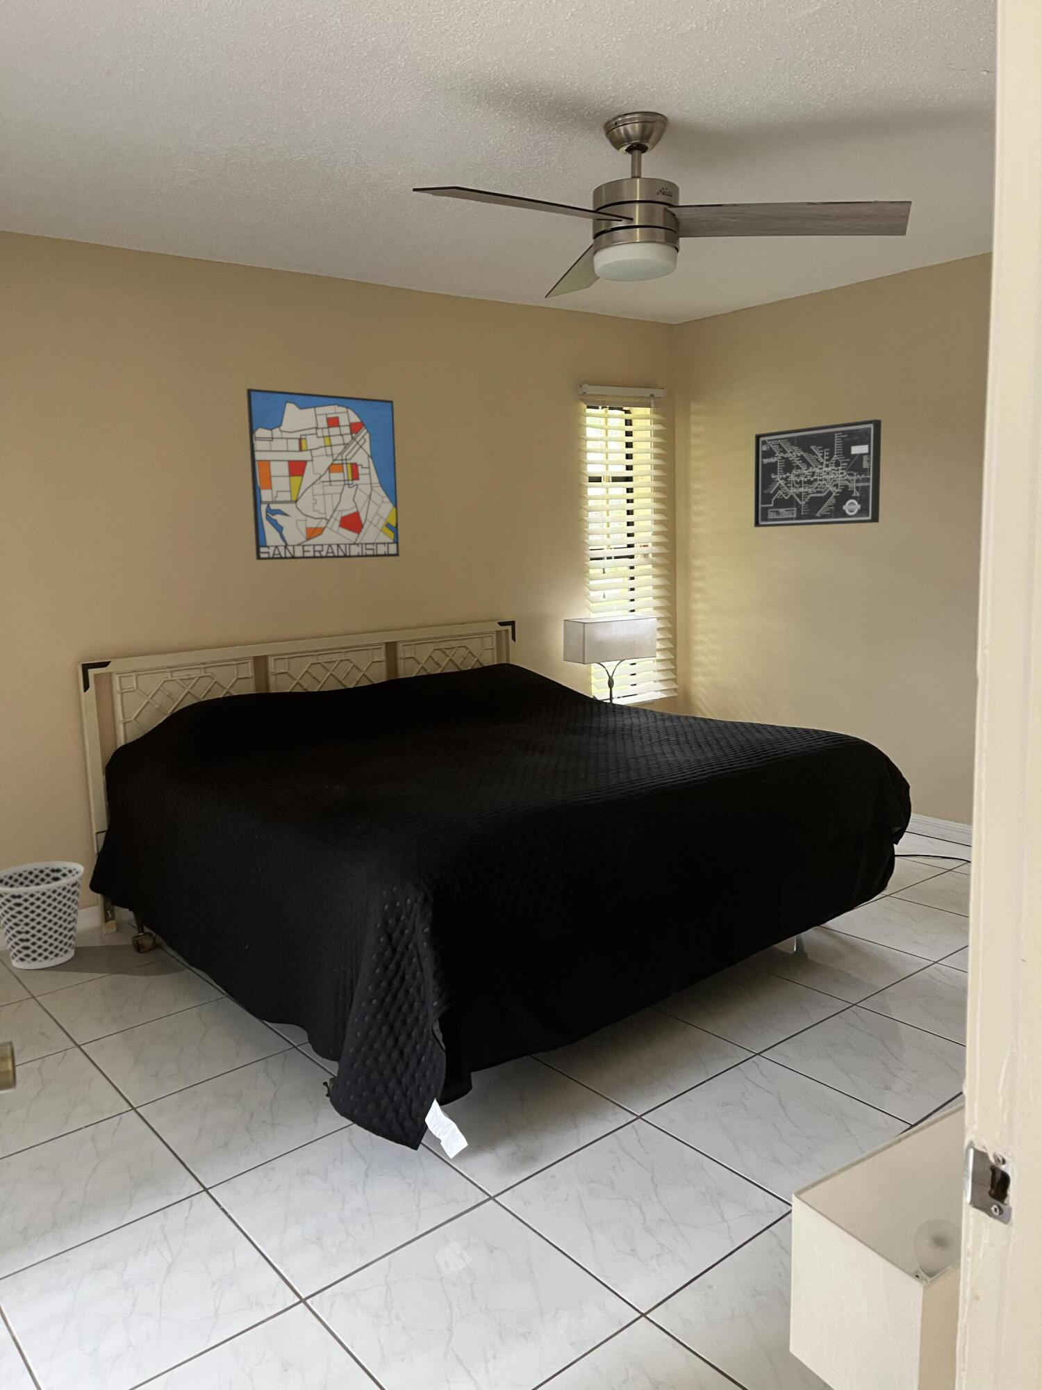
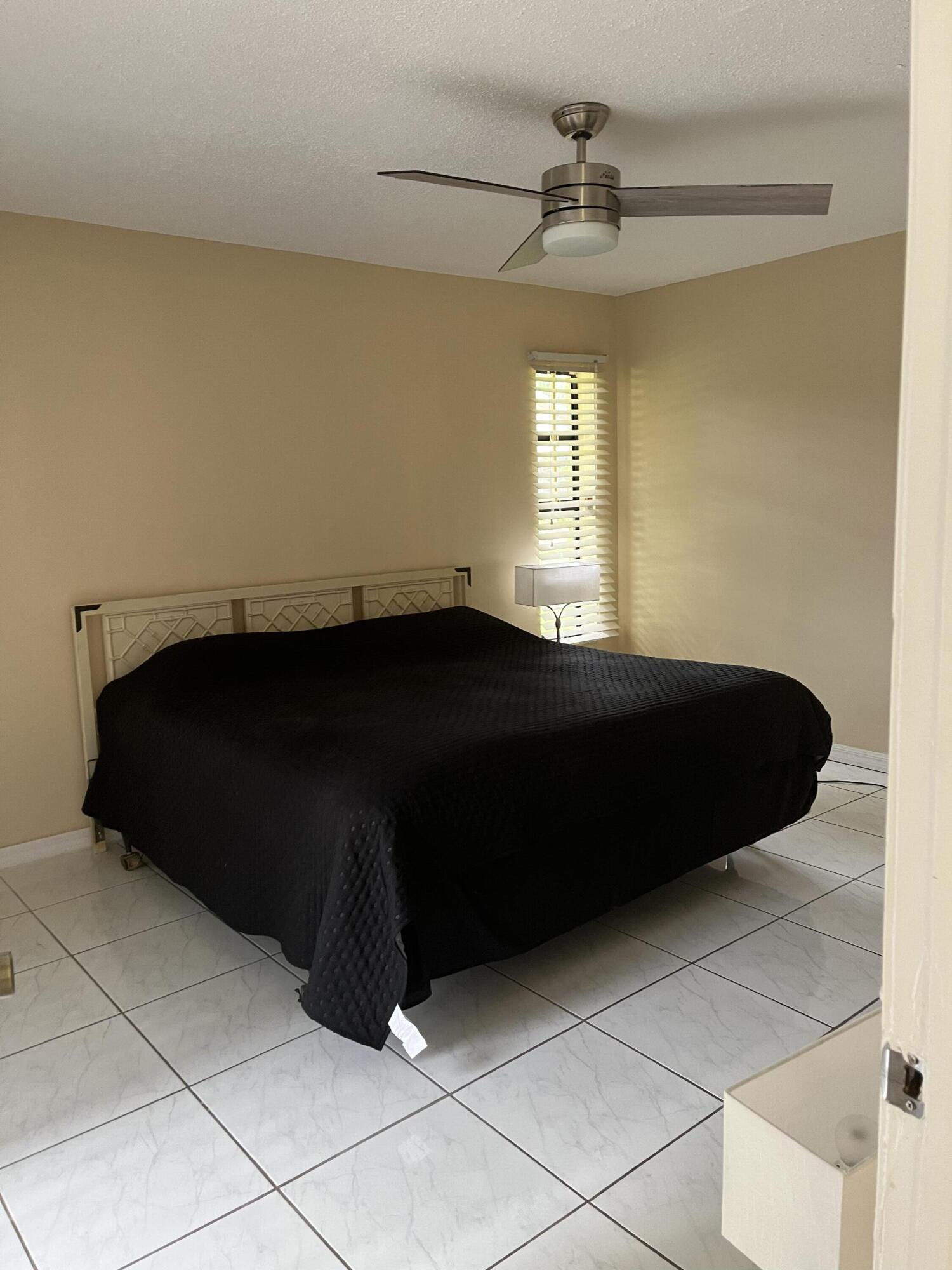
- wastebasket (39, 916)
- wall art (814, 476)
- wall art (327, 477)
